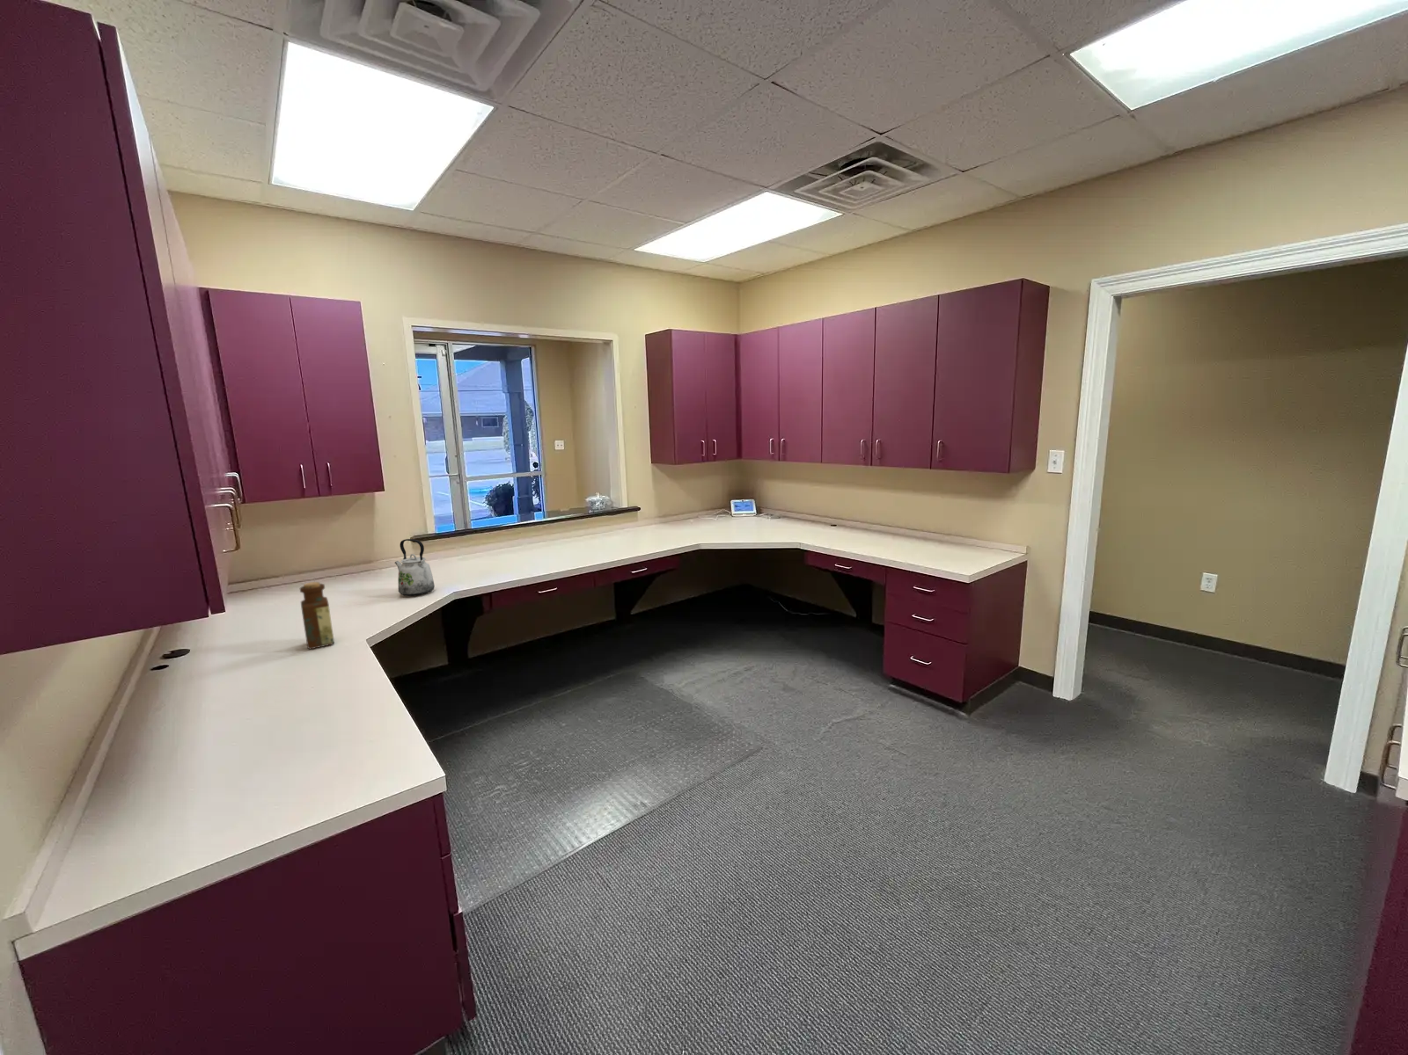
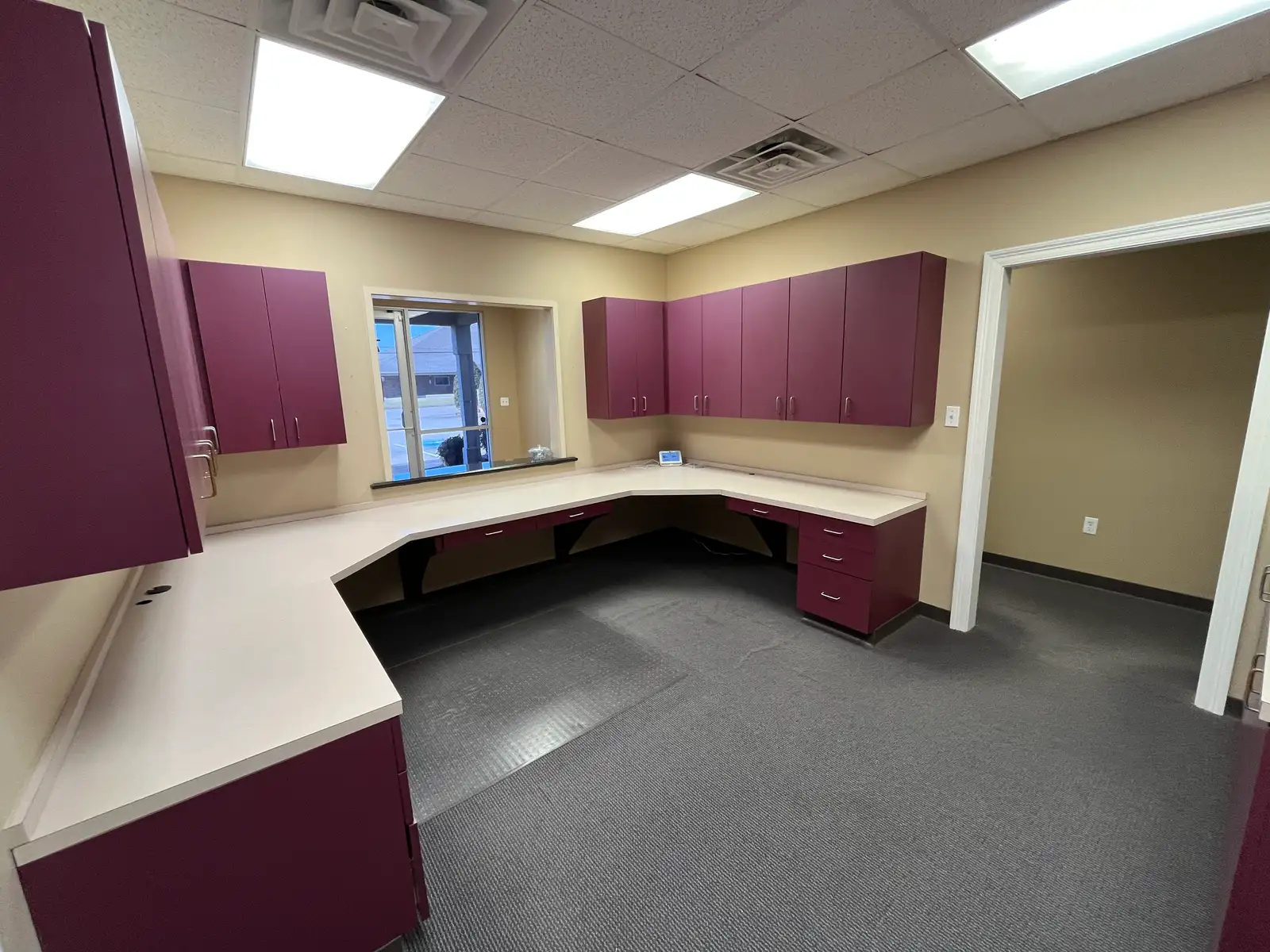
- bottle (316, 614)
- kettle (409, 565)
